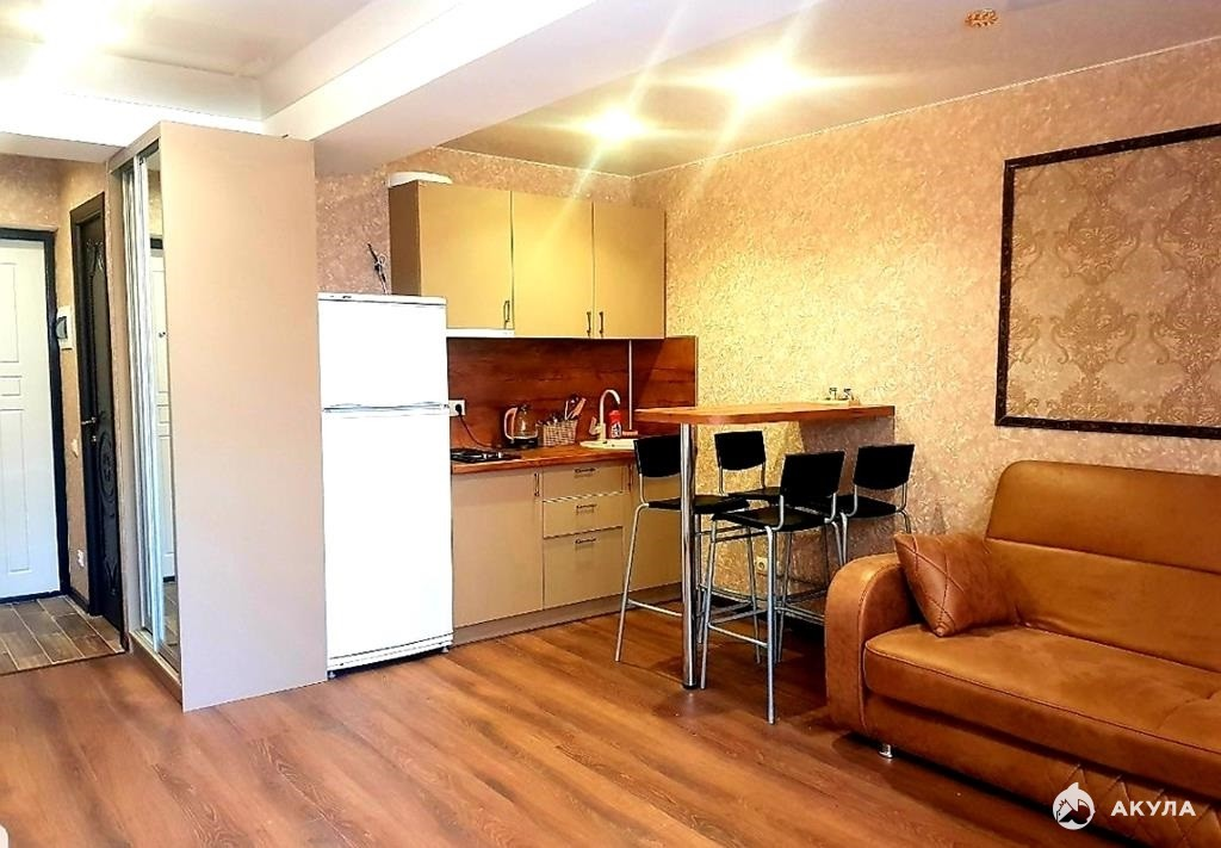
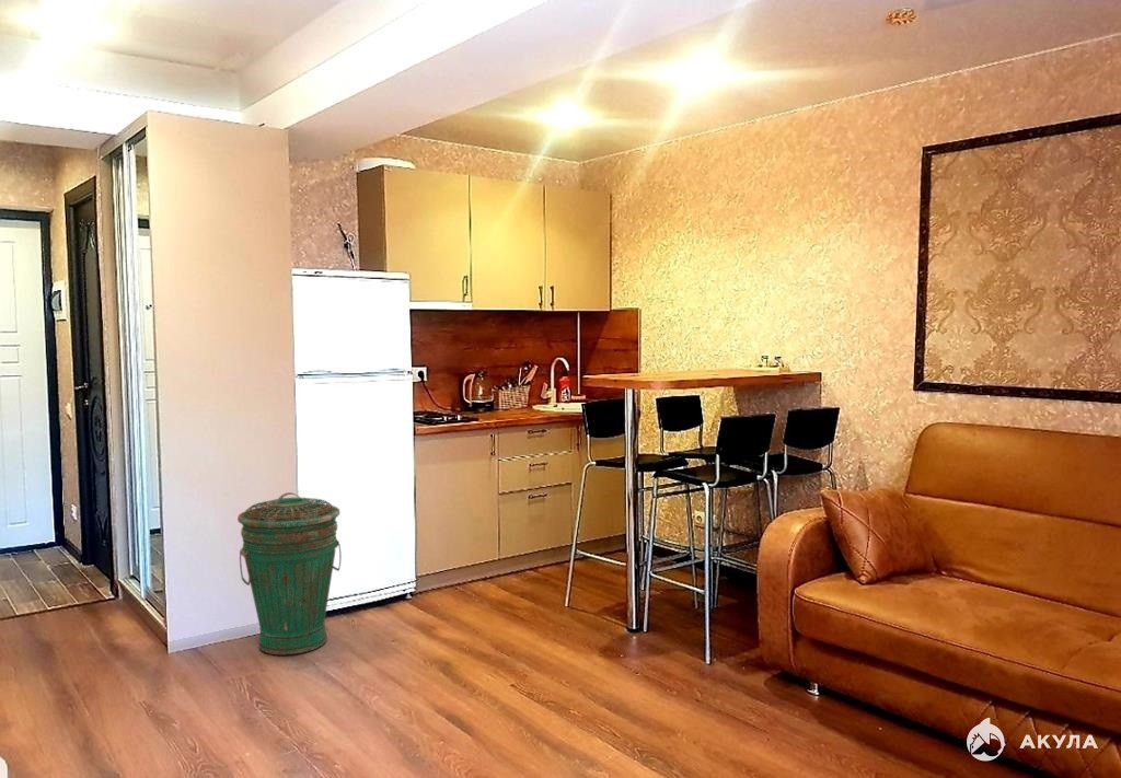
+ trash can (290, 568)
